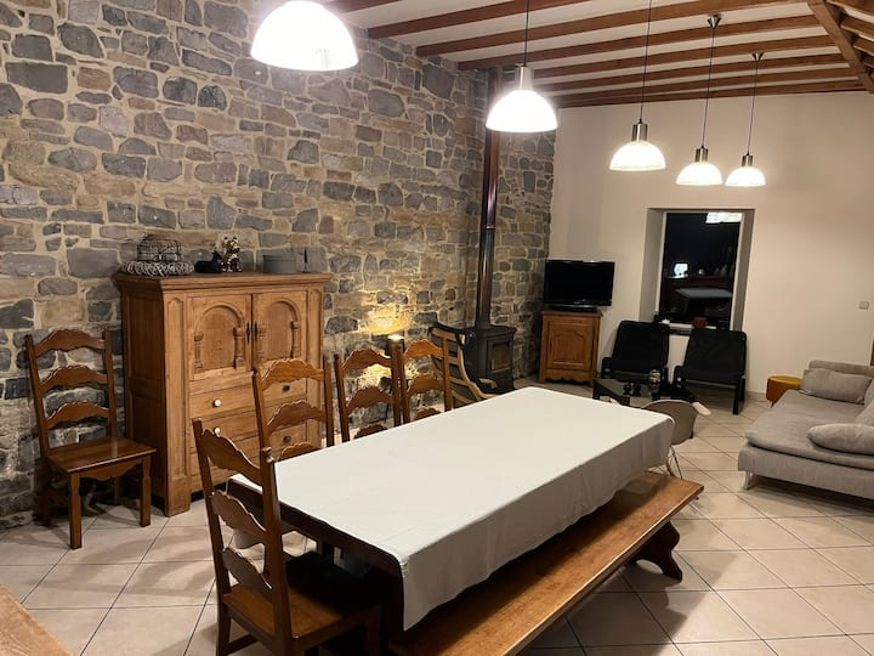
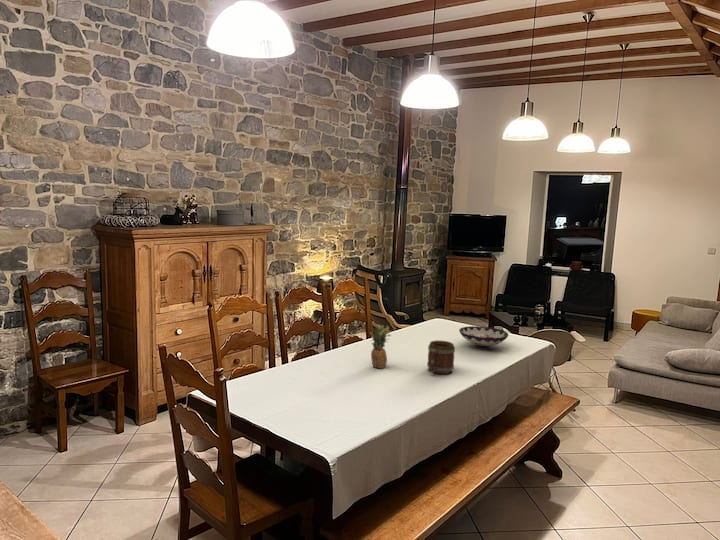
+ mug (439, 357)
+ fruit (381, 346)
+ bowl (483, 339)
